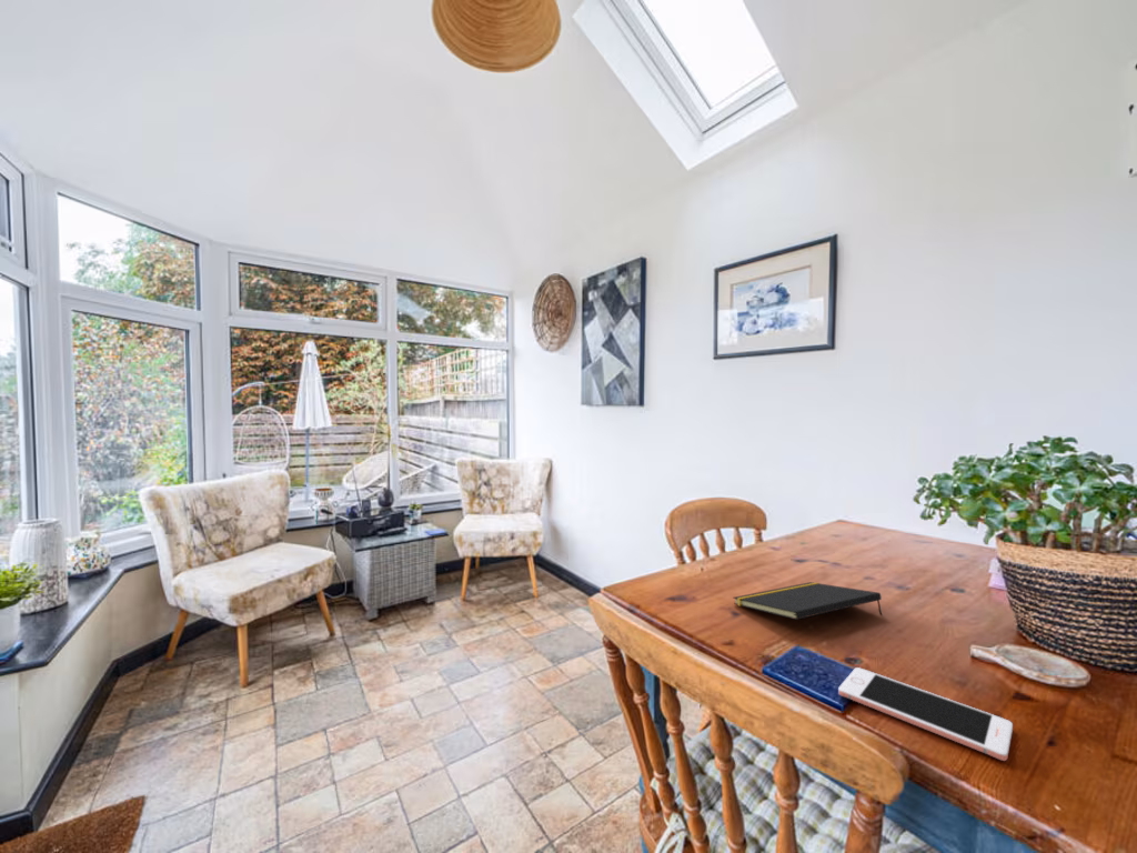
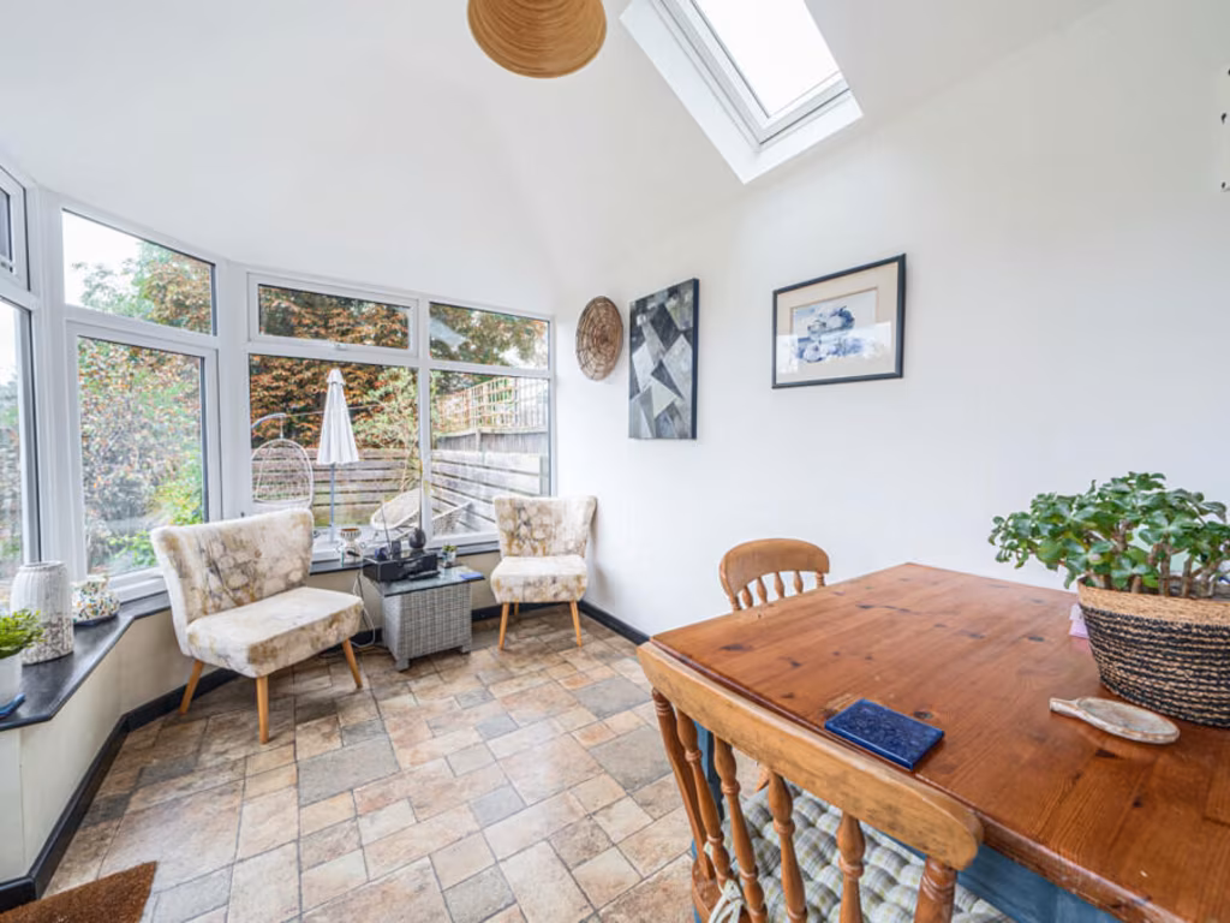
- notepad (804, 599)
- cell phone (919, 708)
